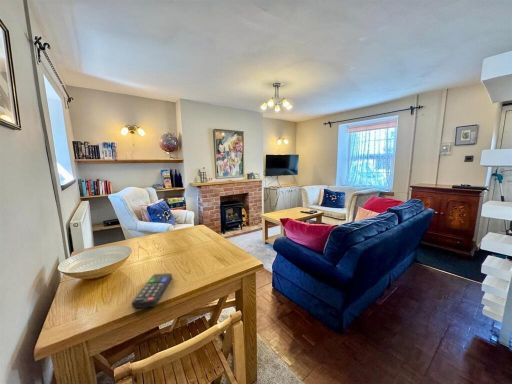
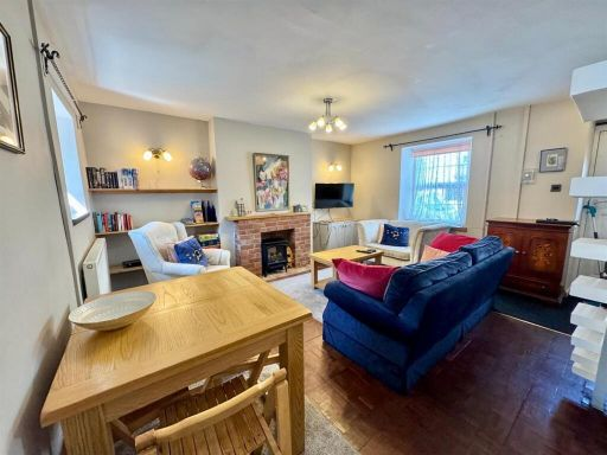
- remote control (154, 288)
